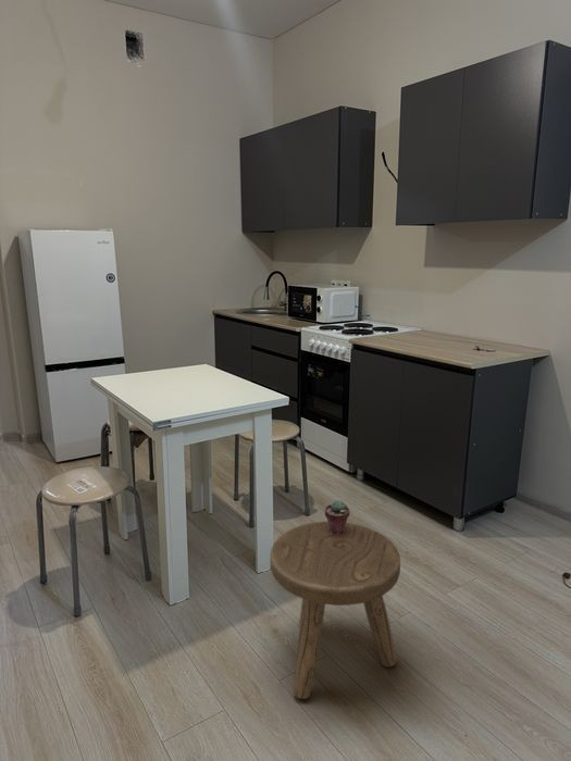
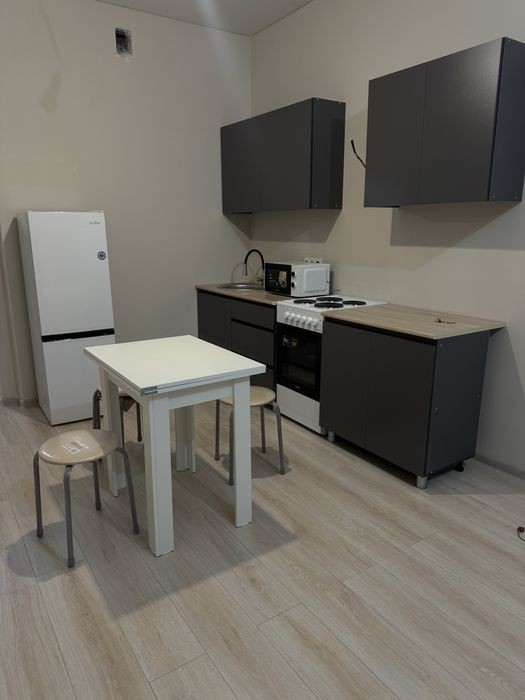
- stool (334, 604)
- potted succulent (337, 514)
